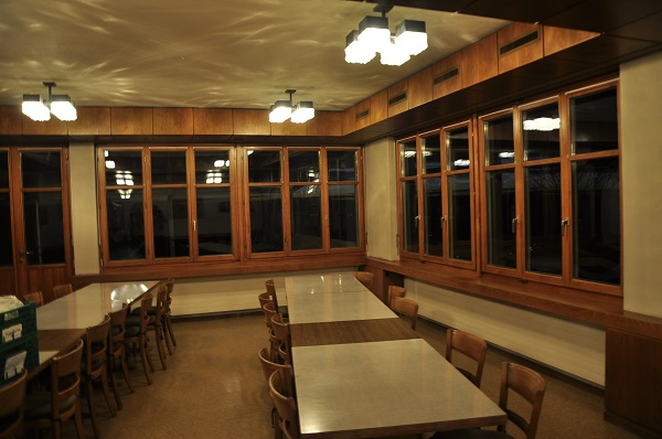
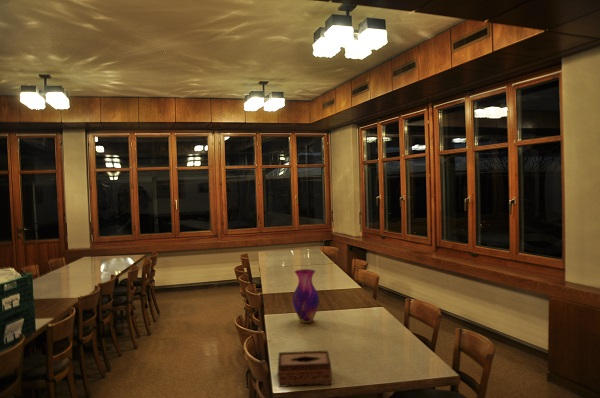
+ vase (305, 296)
+ tissue box (304, 368)
